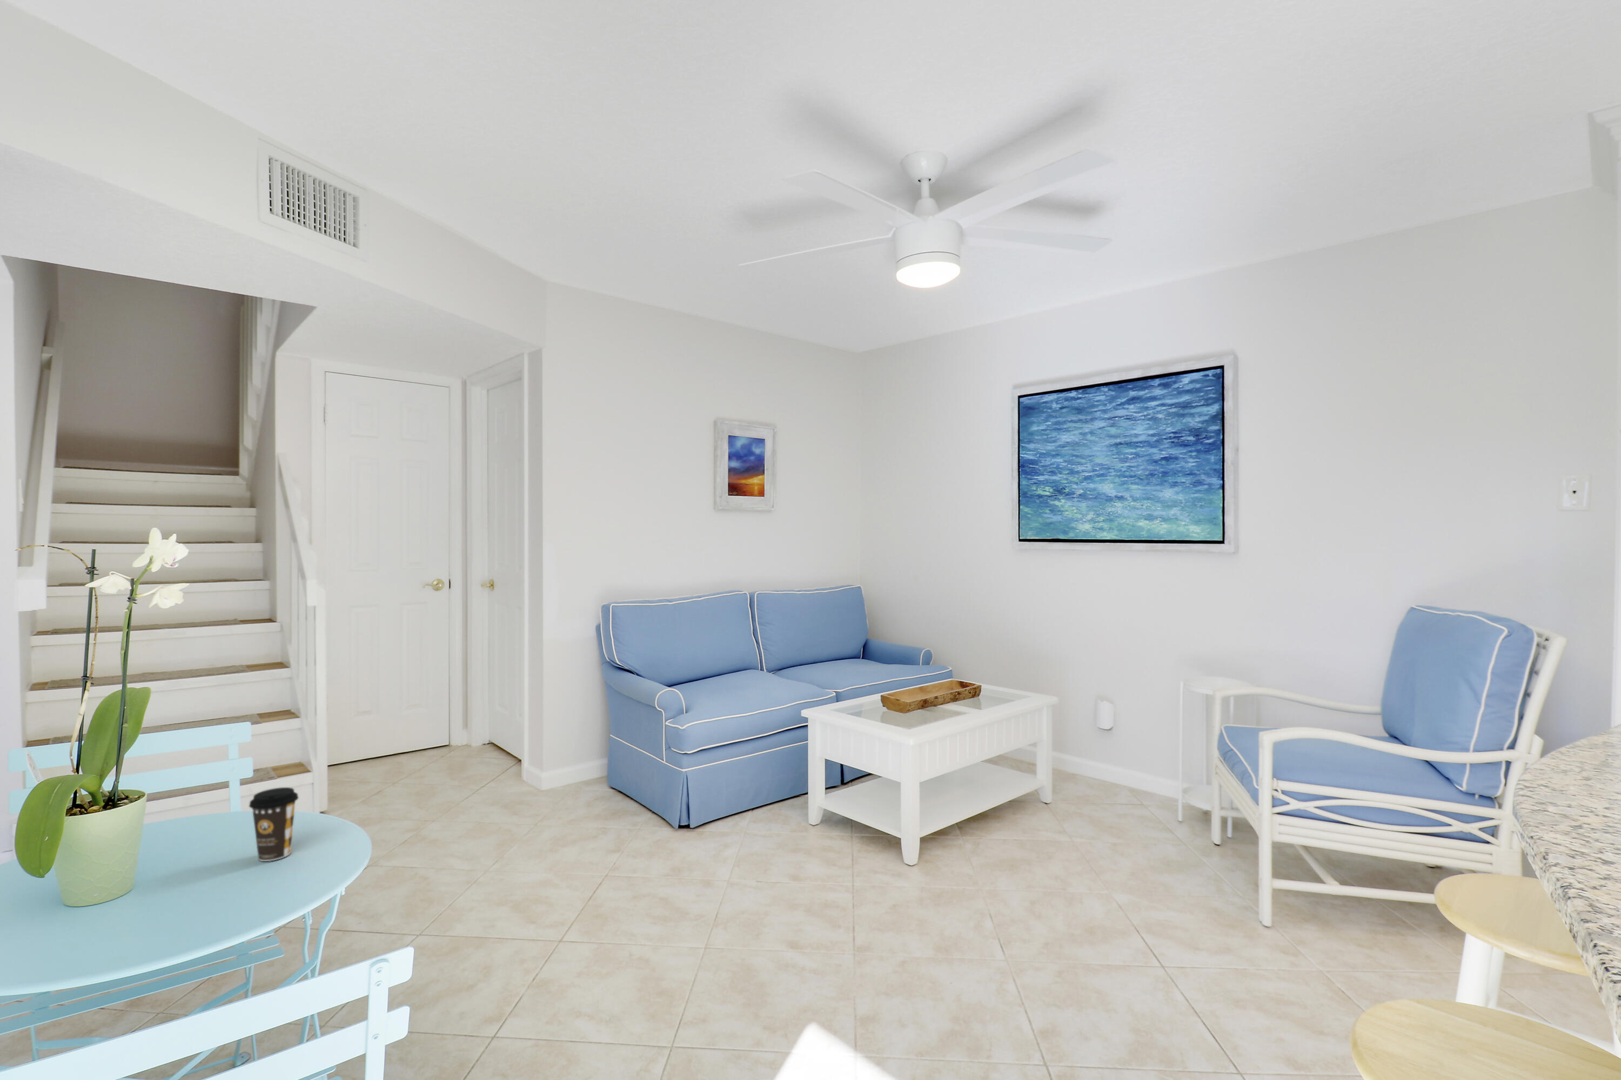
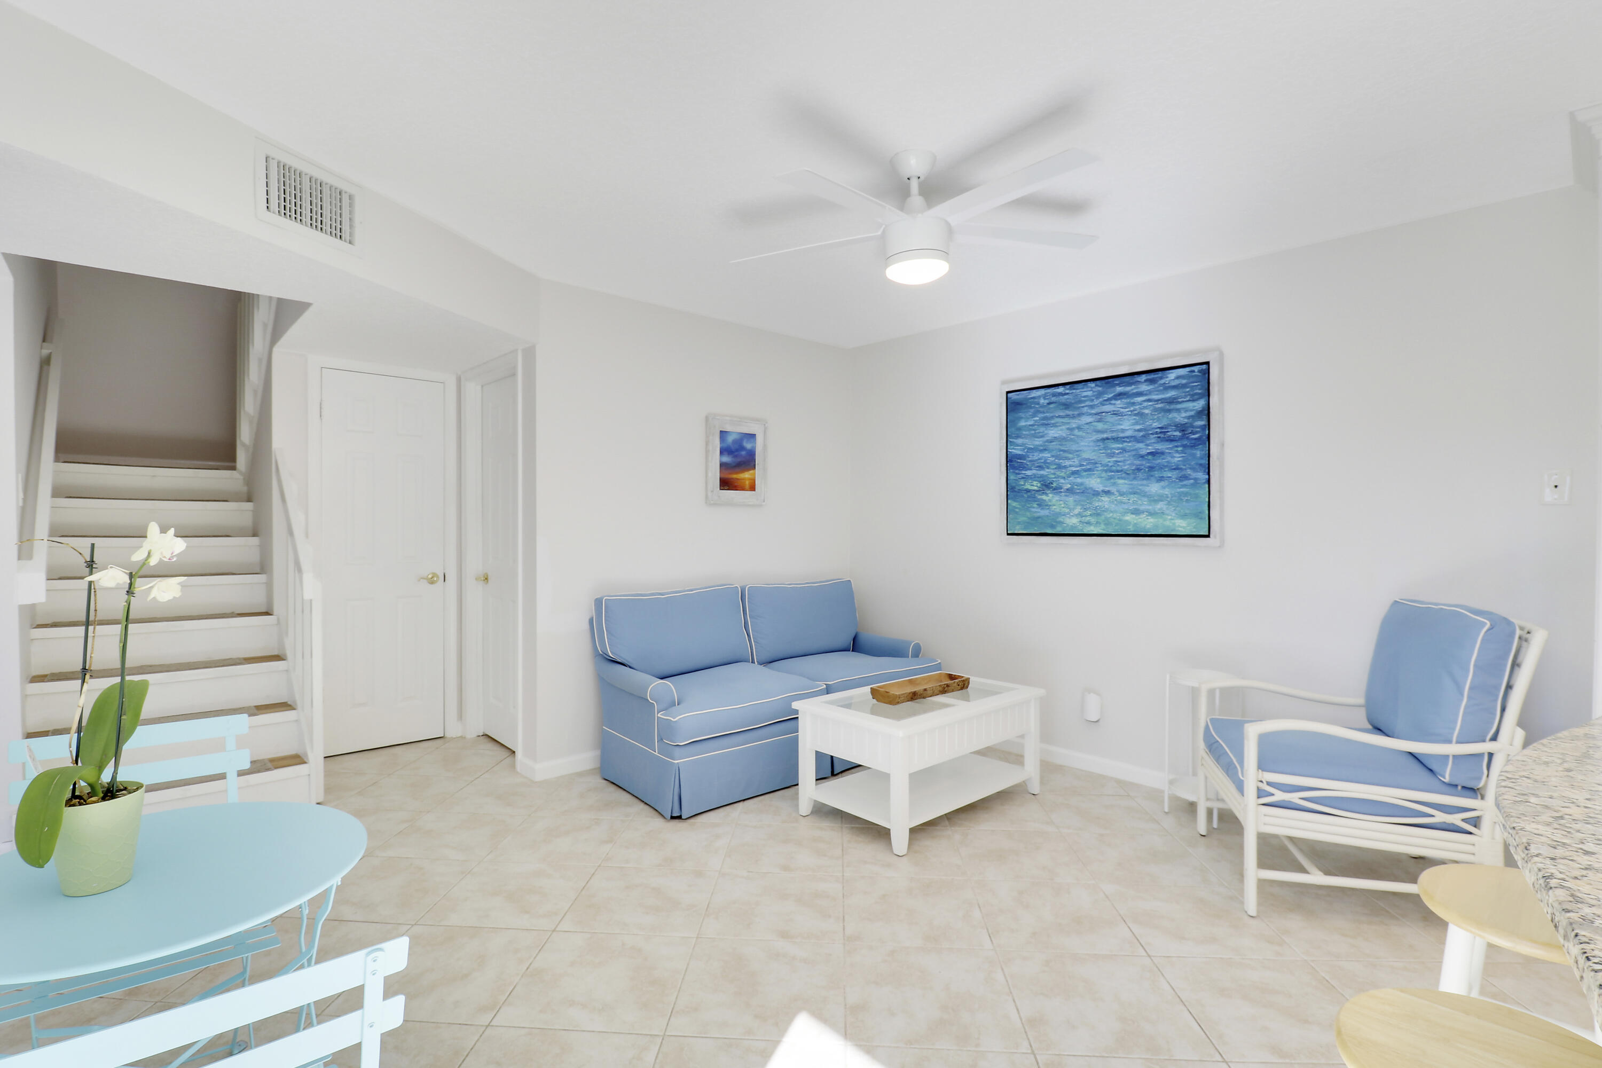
- coffee cup (274, 824)
